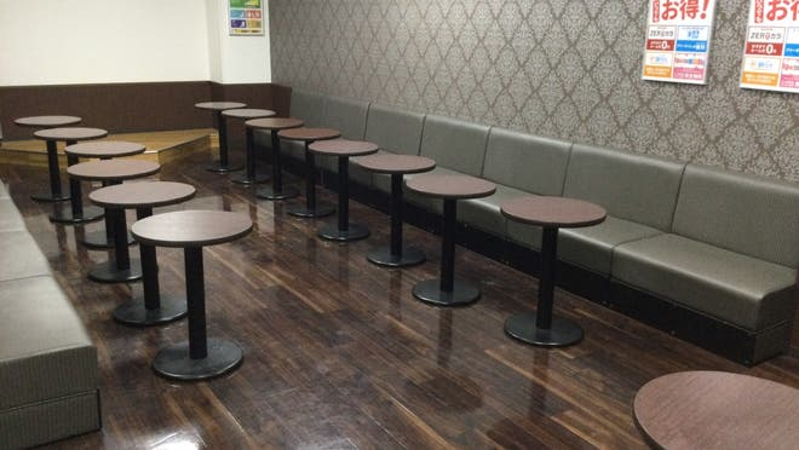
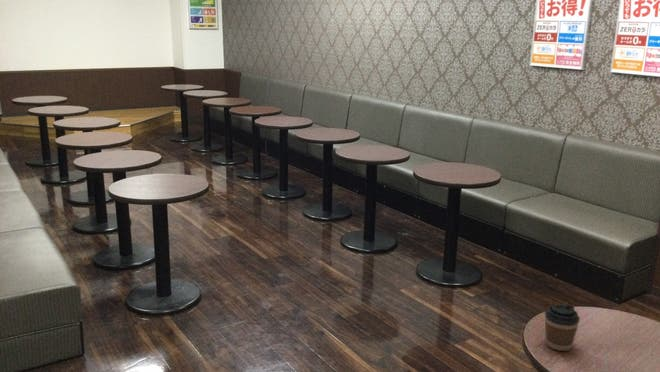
+ coffee cup (560, 325)
